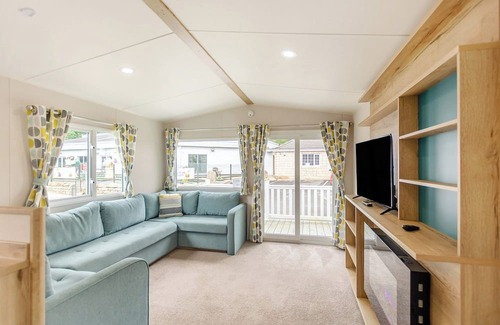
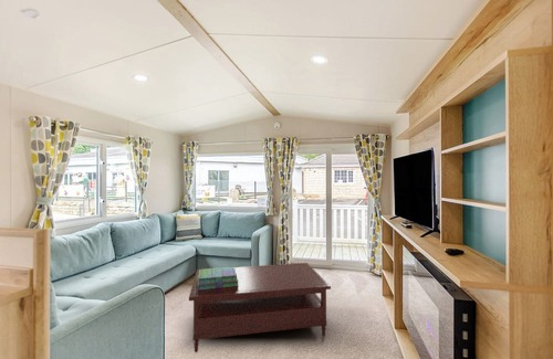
+ stack of books (217, 276)
+ coffee table (258, 300)
